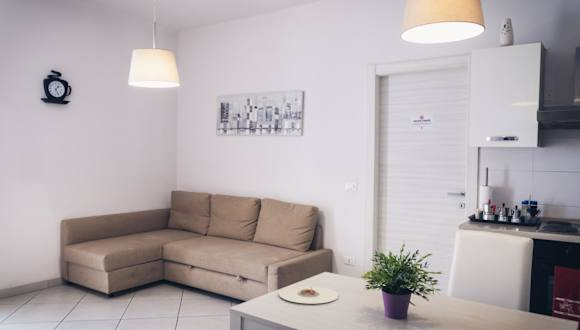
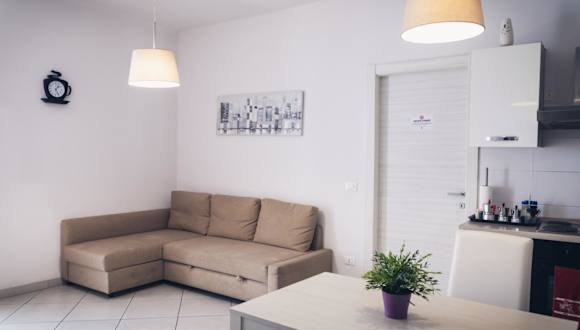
- plate (308, 291)
